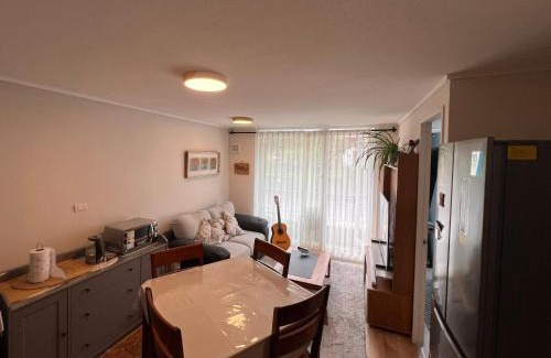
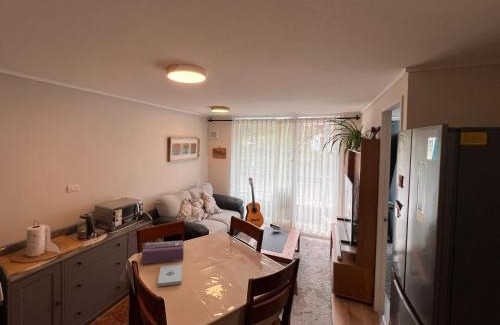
+ tissue box (163, 251)
+ notepad (170, 274)
